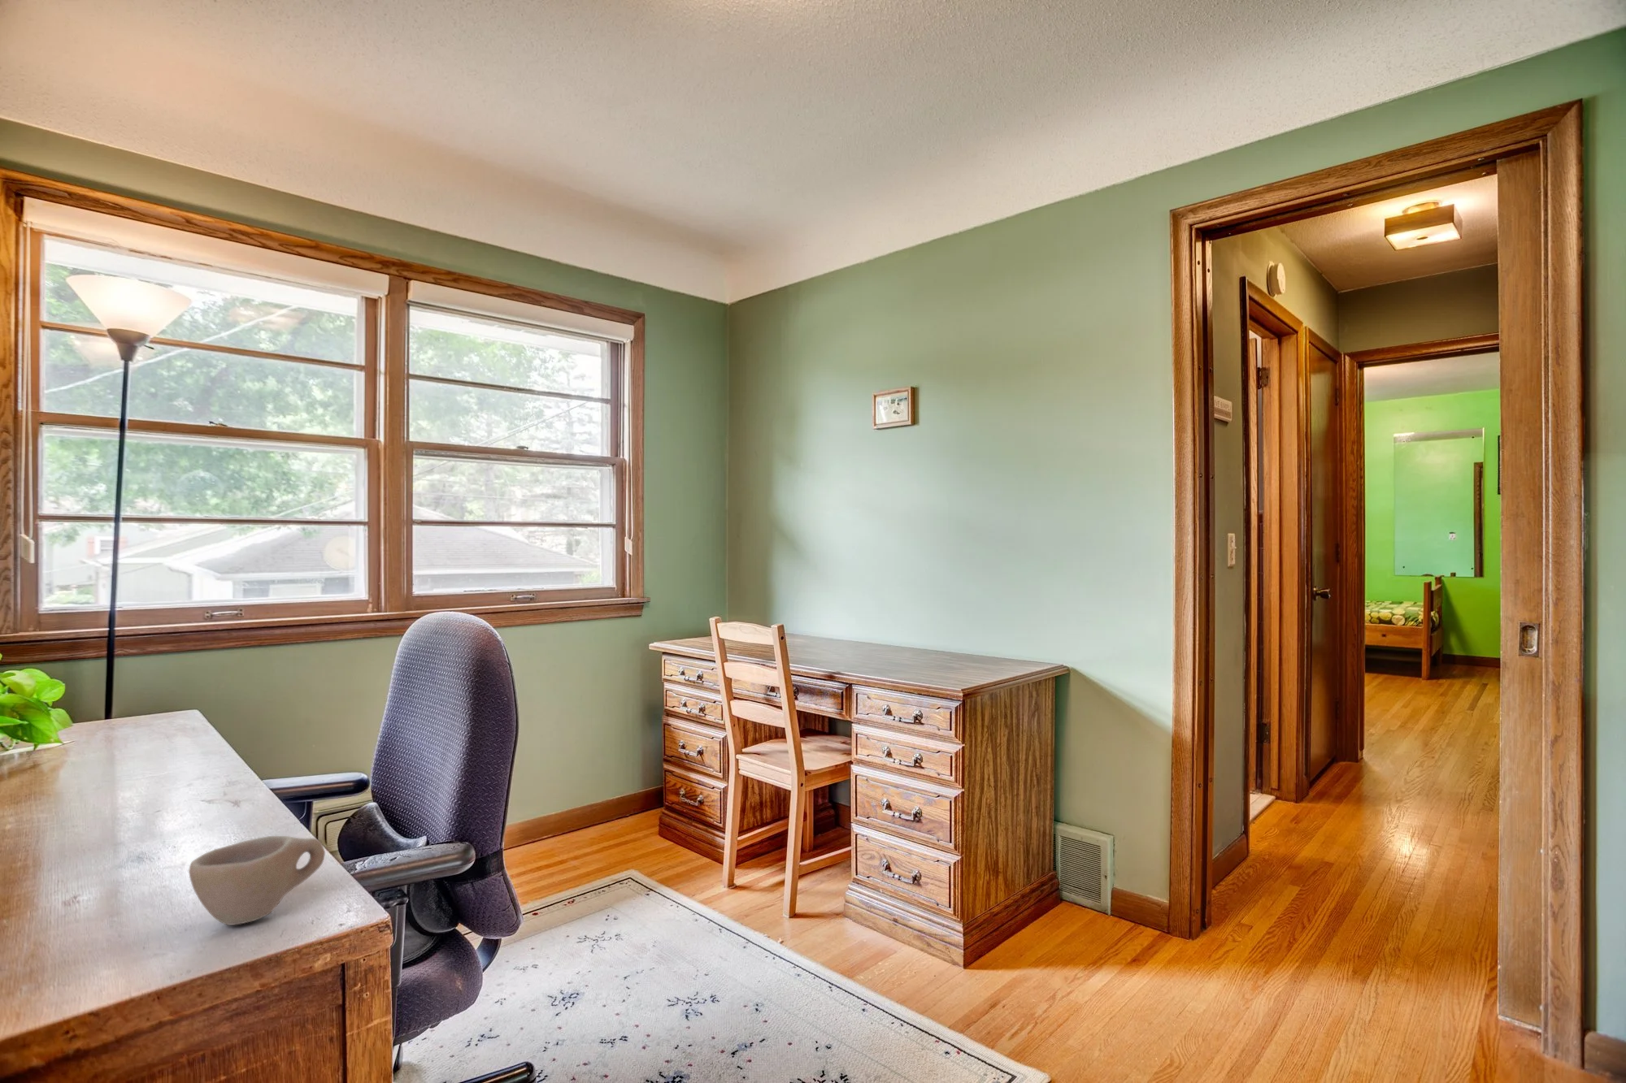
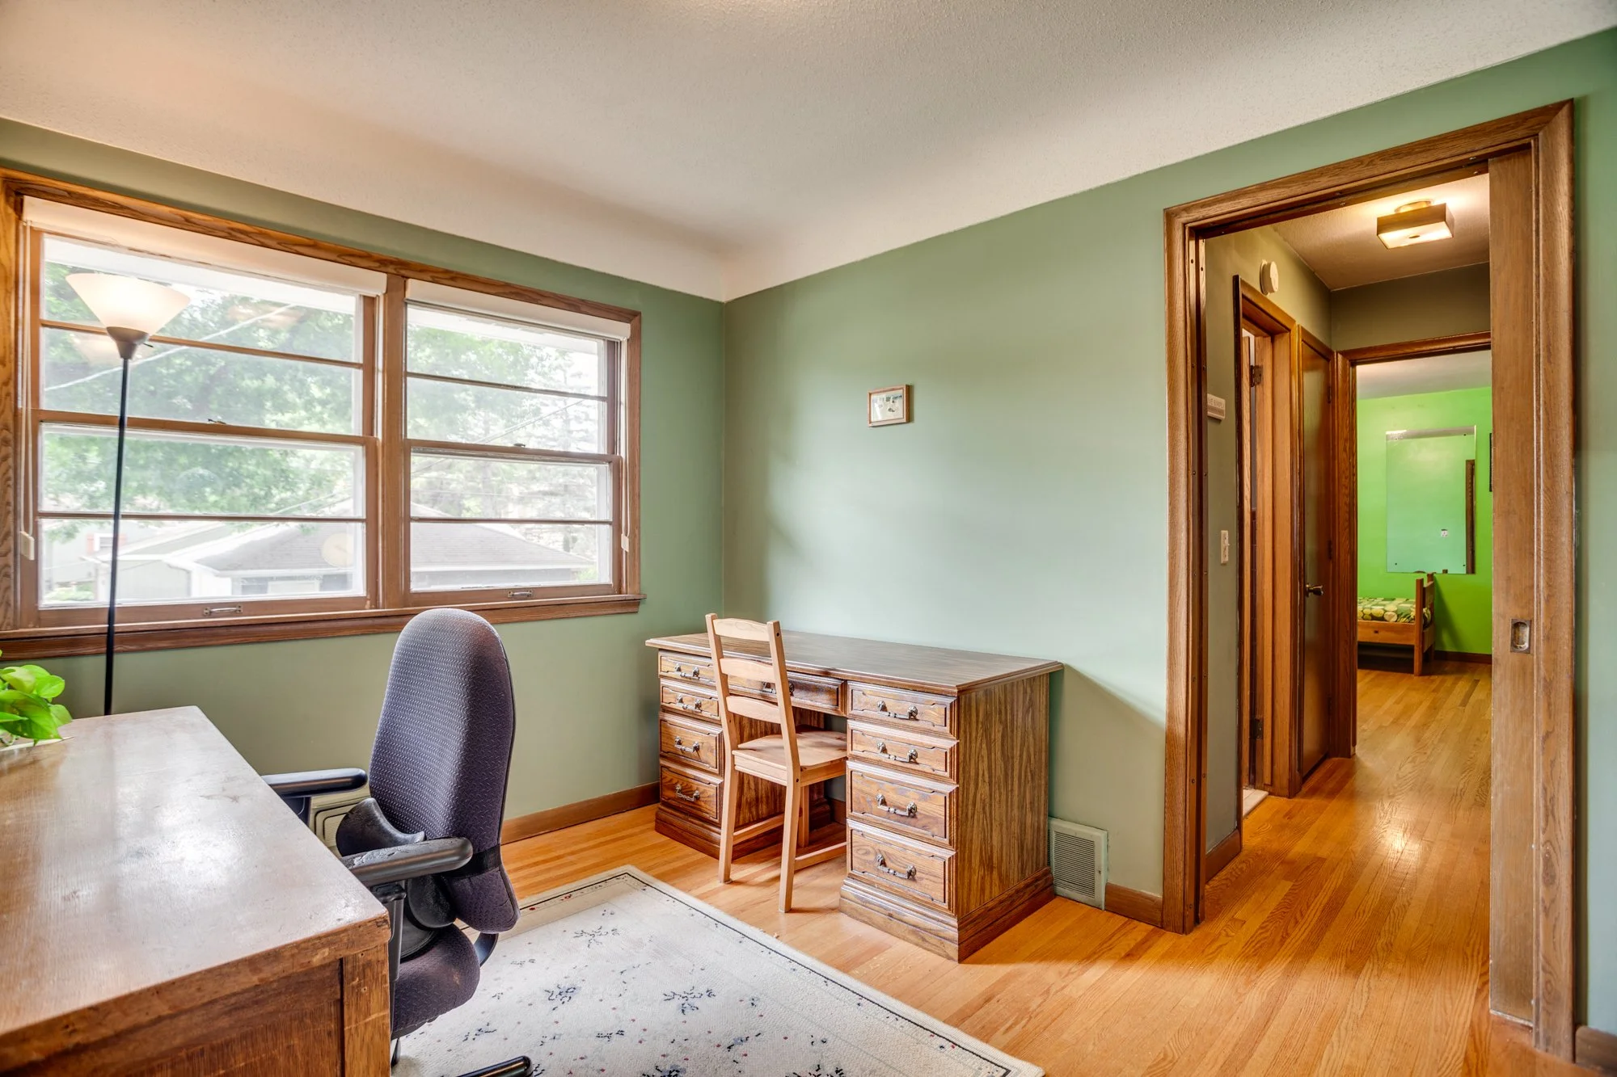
- cup (260, 879)
